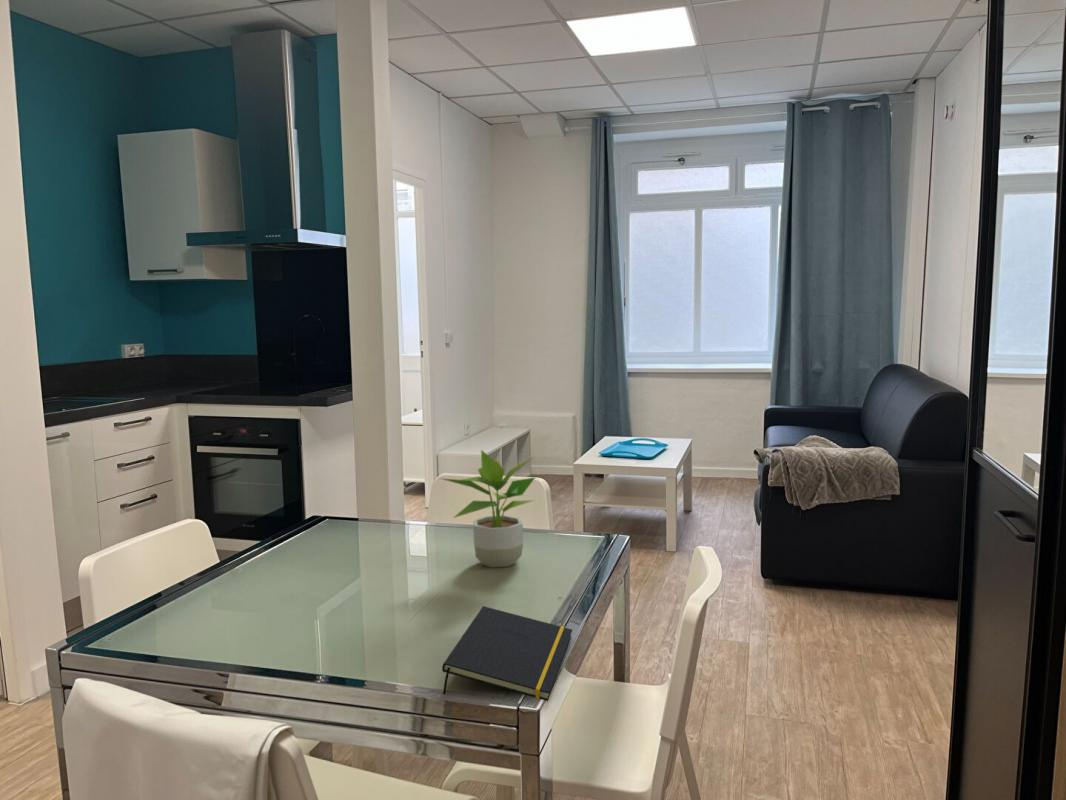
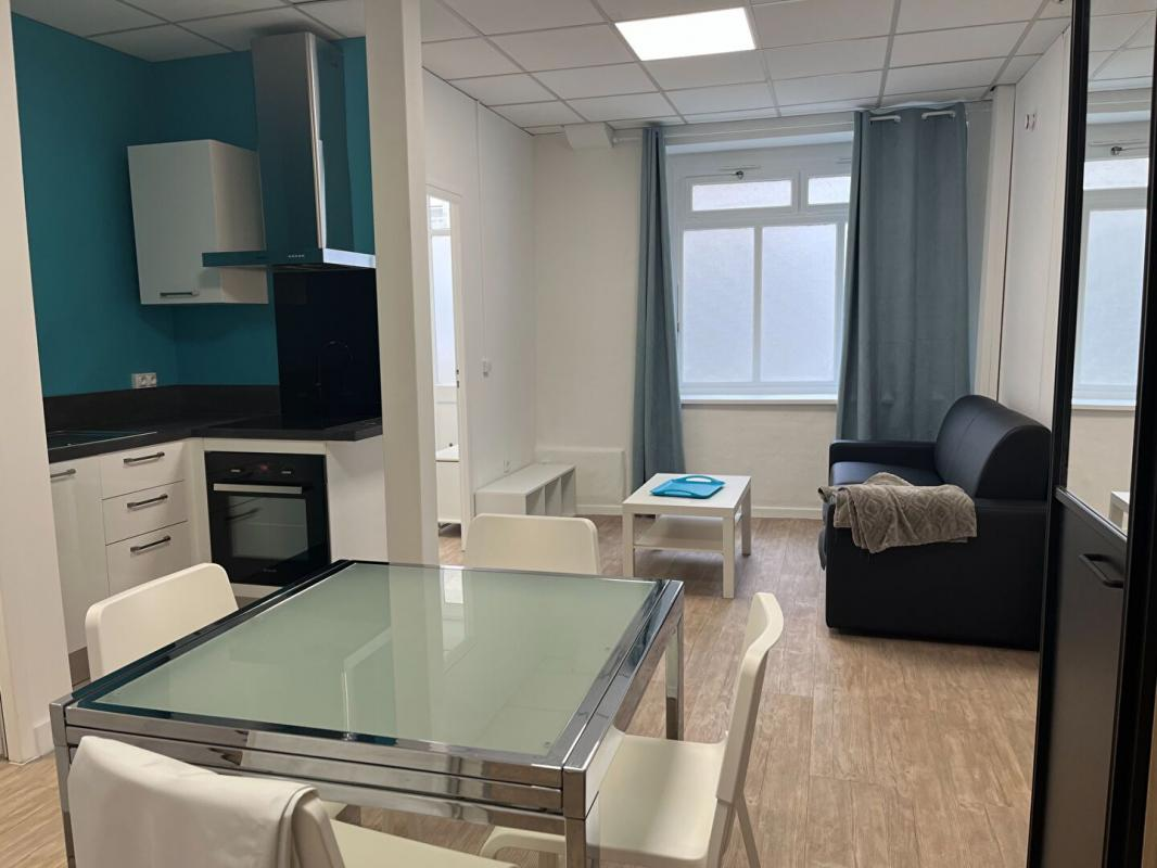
- notepad (512, 649)
- potted plant (487, 507)
